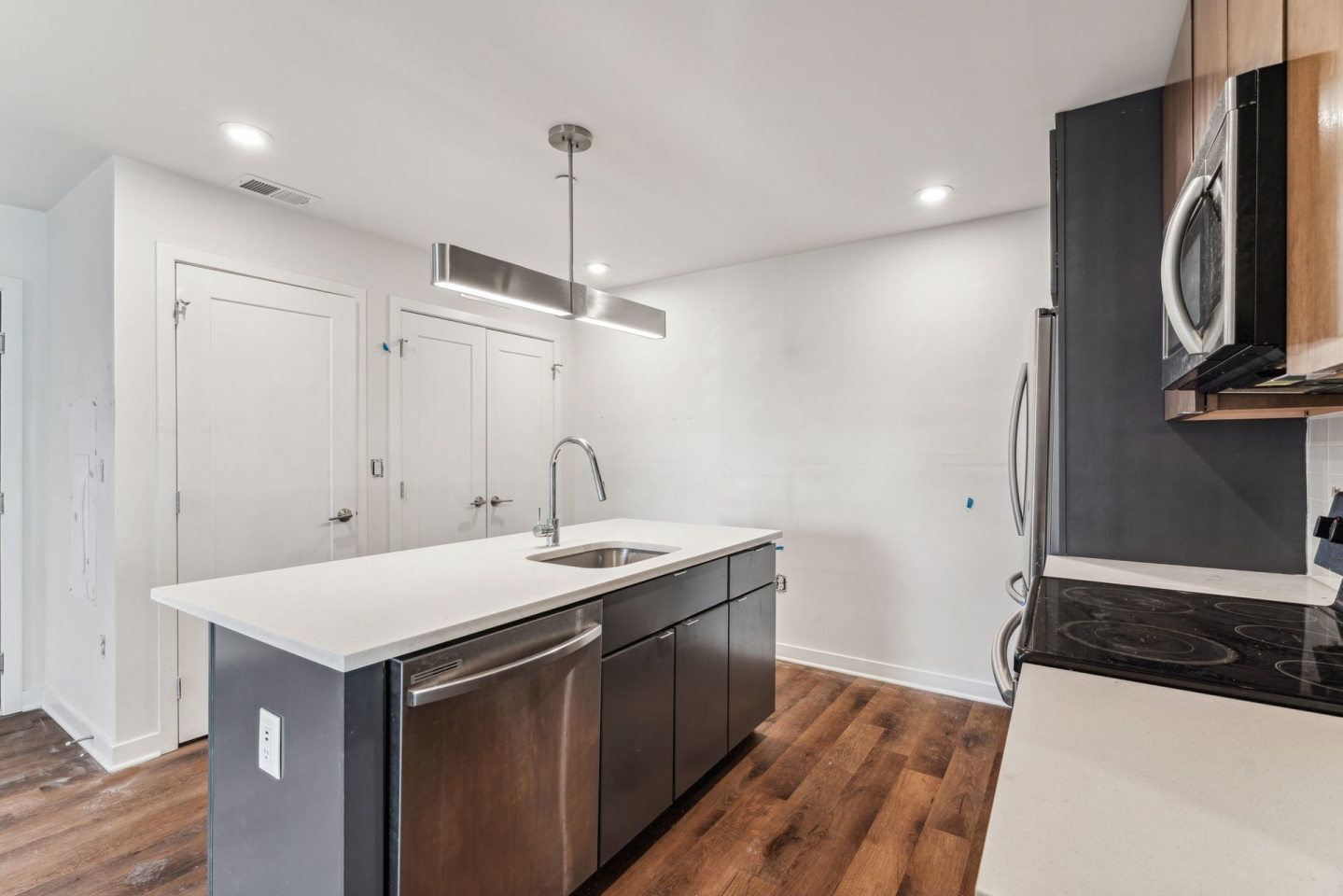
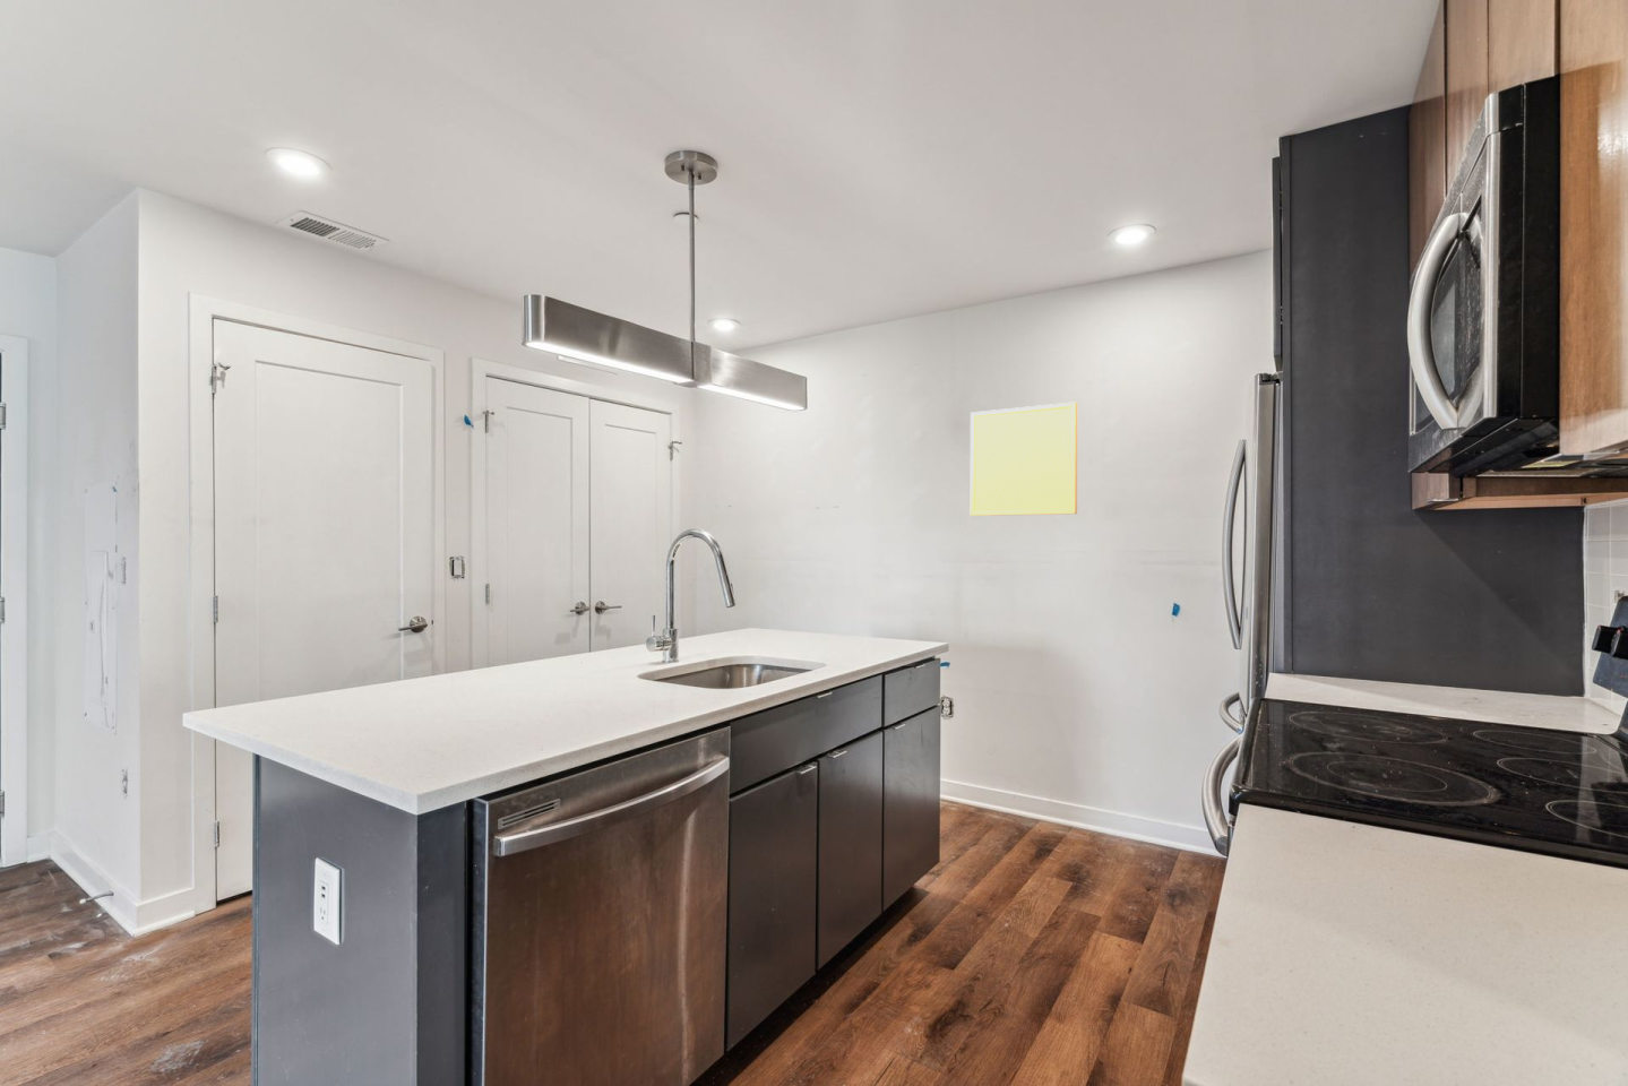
+ wall art (1022, 461)
